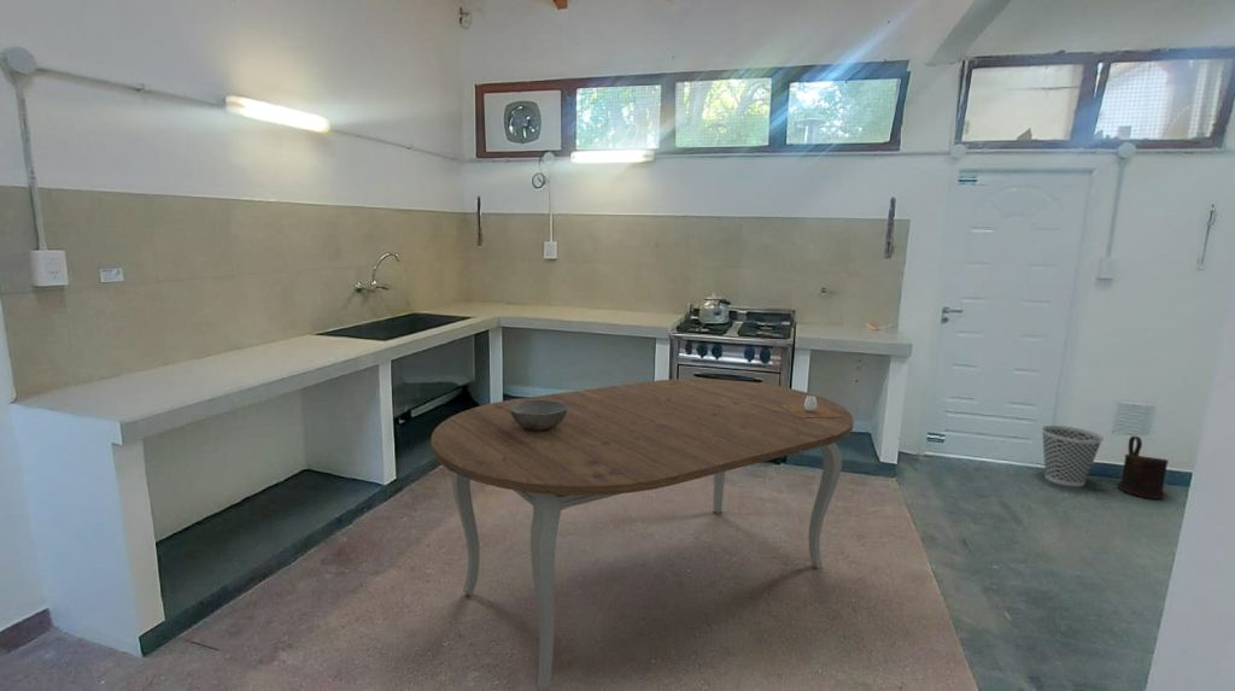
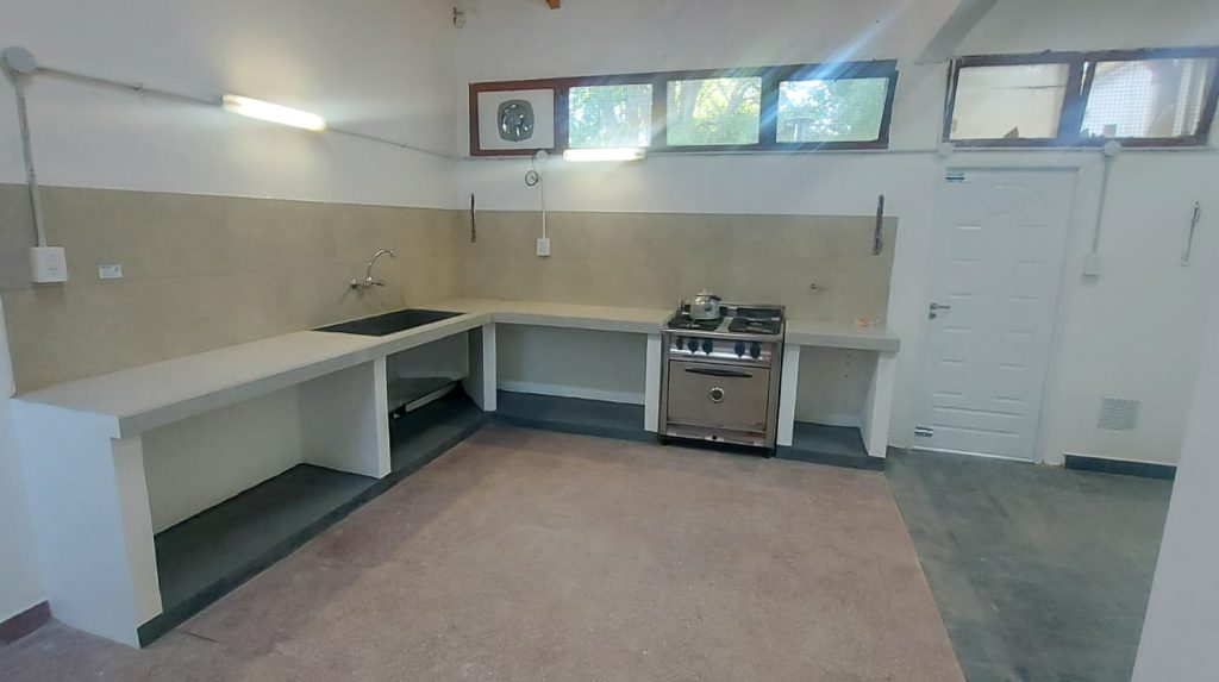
- bowl (538, 416)
- pitcher (810, 403)
- bucket (1140, 464)
- dining table (654, 488)
- wastebasket (1067, 456)
